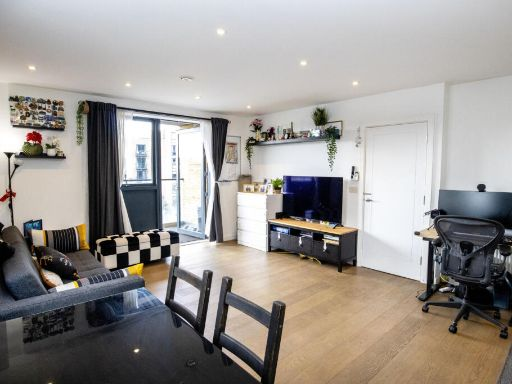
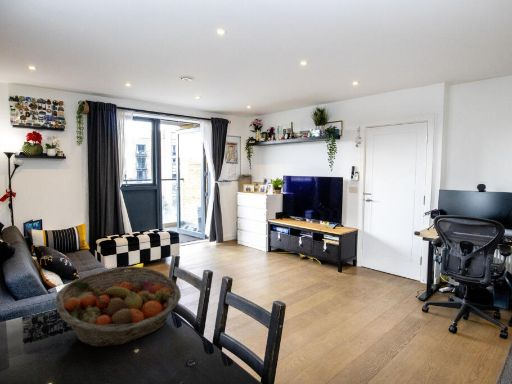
+ fruit basket (123, 302)
